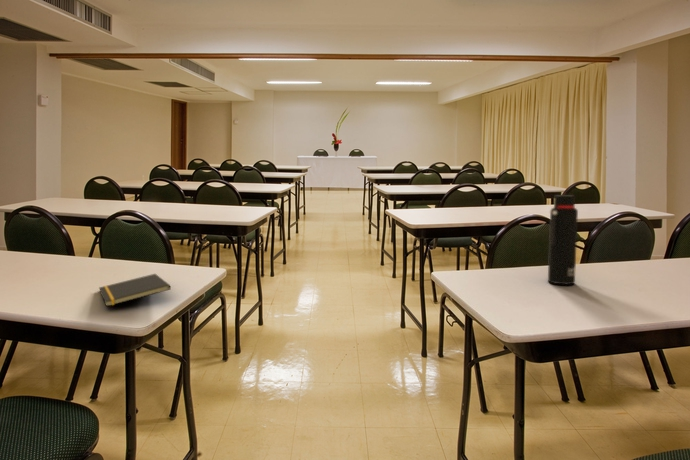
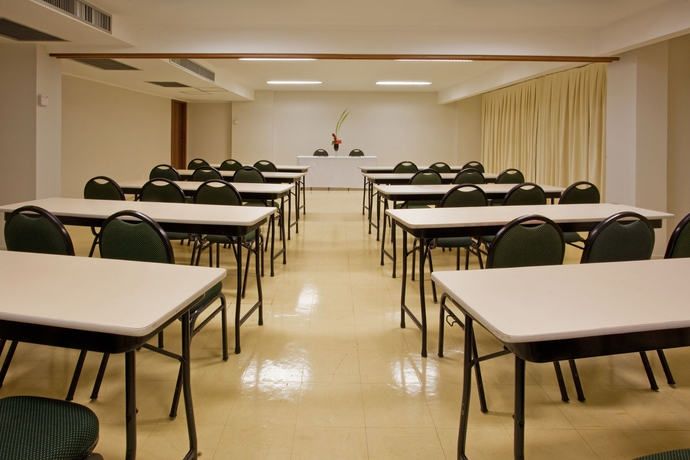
- water bottle (561, 239)
- notepad (133, 288)
